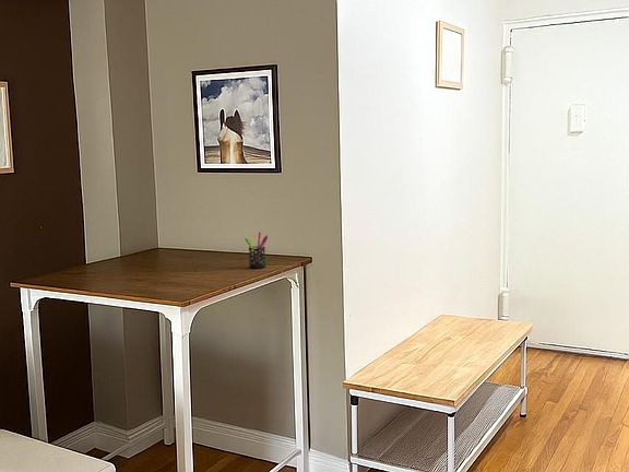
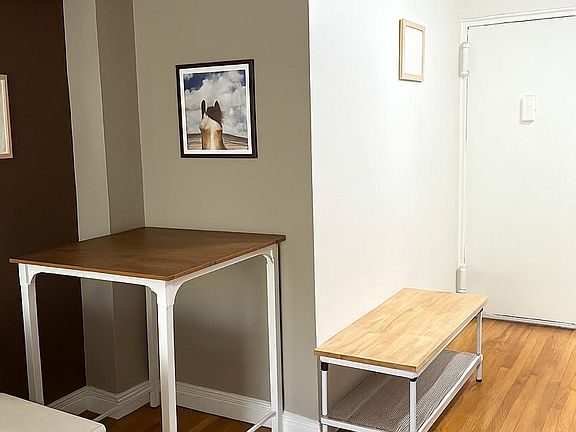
- pen holder (254, 249)
